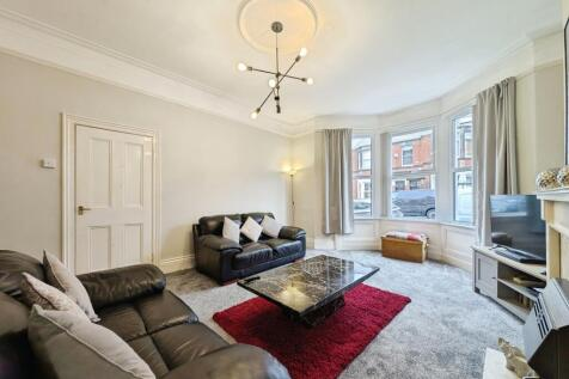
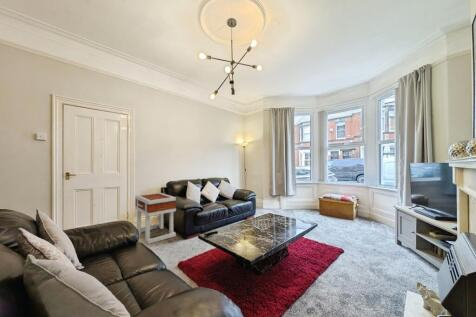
+ side table (153, 215)
